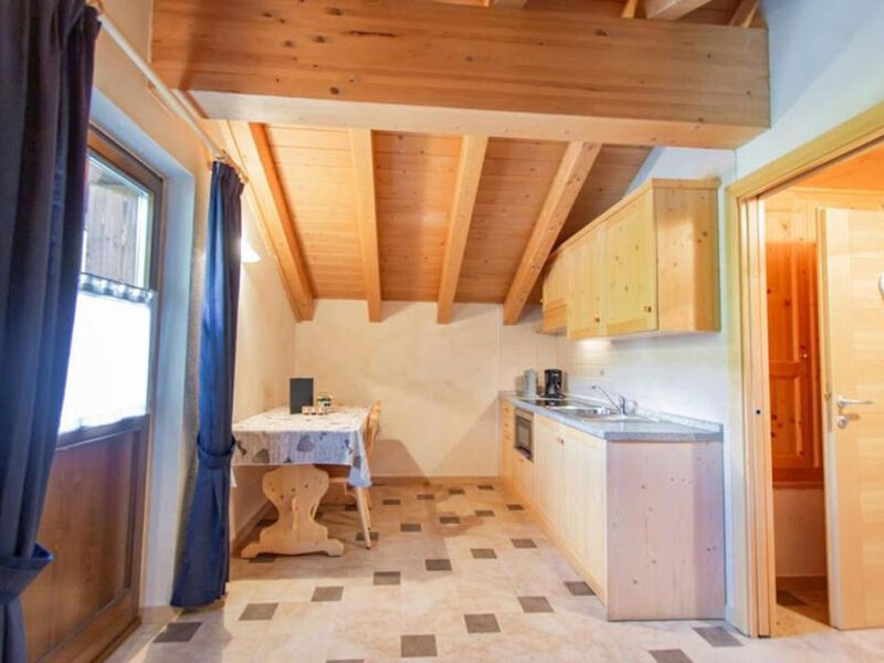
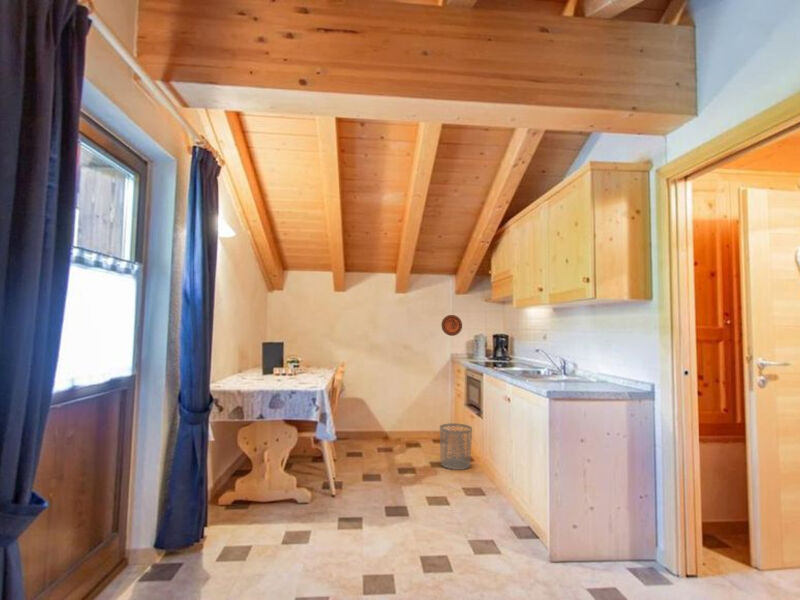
+ decorative plate (451, 325)
+ waste bin (455, 446)
